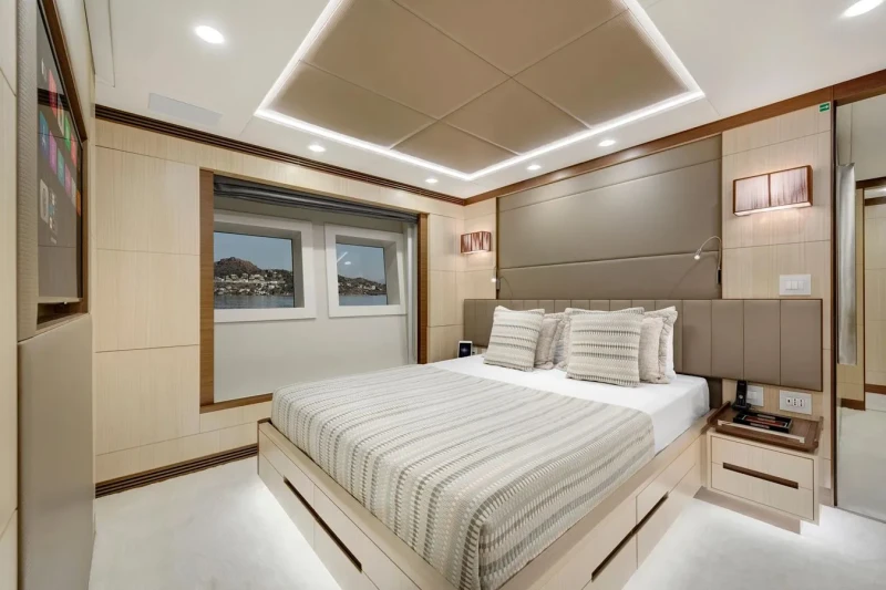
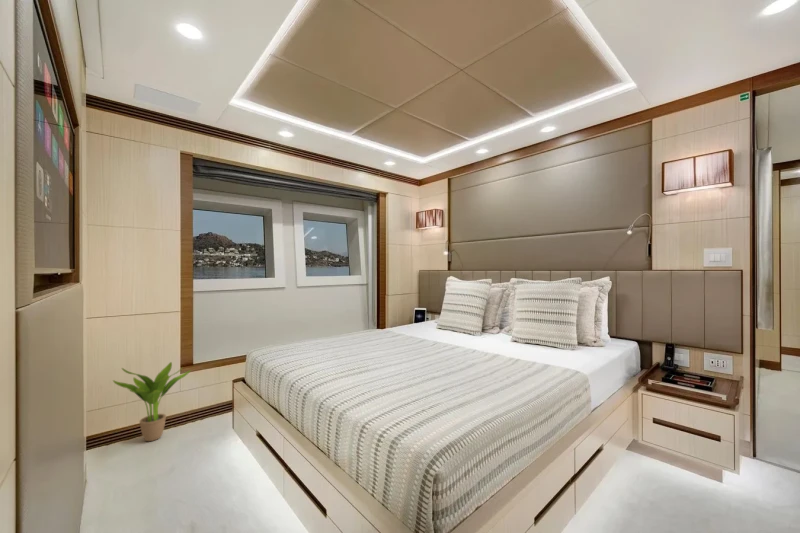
+ potted plant (156, 400)
